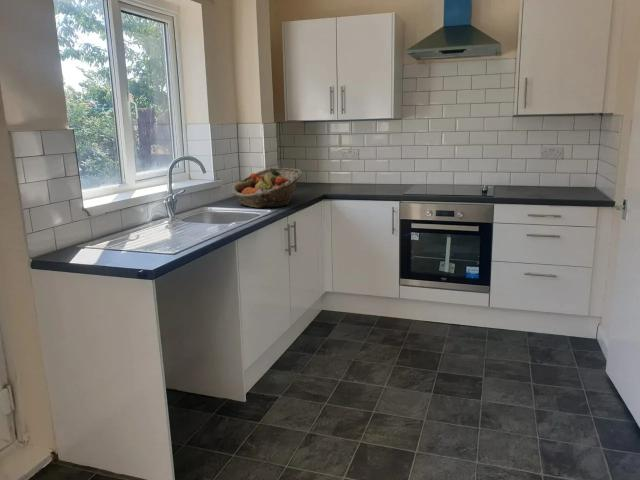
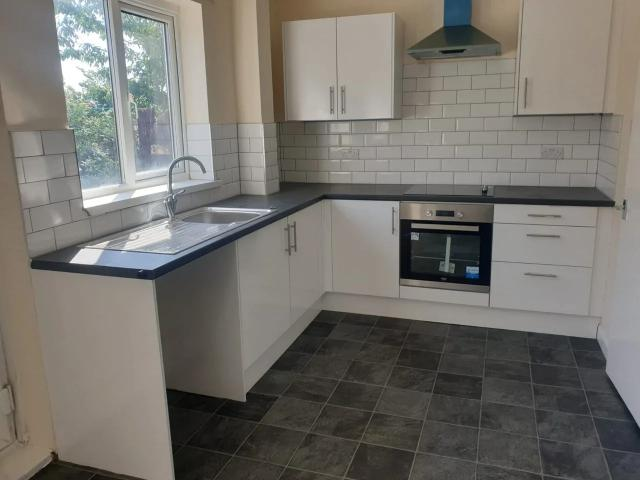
- fruit basket (266, 187)
